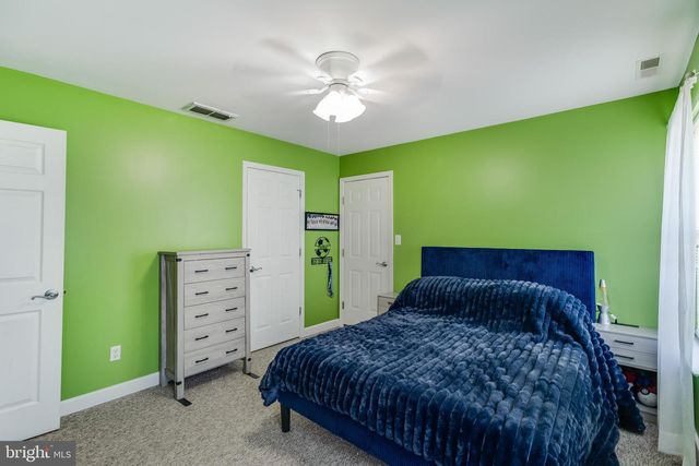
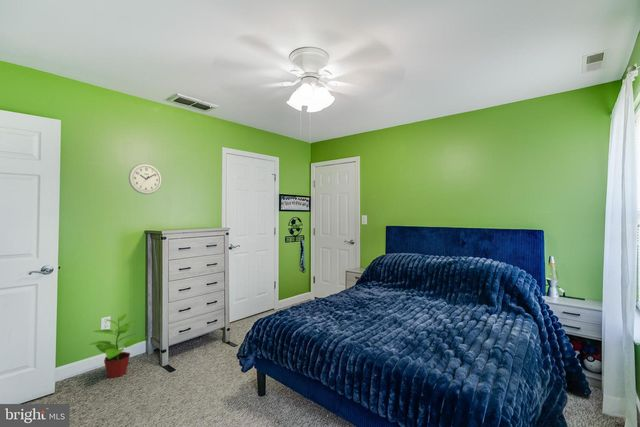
+ wall clock (146, 179)
+ potted plant (118, 341)
